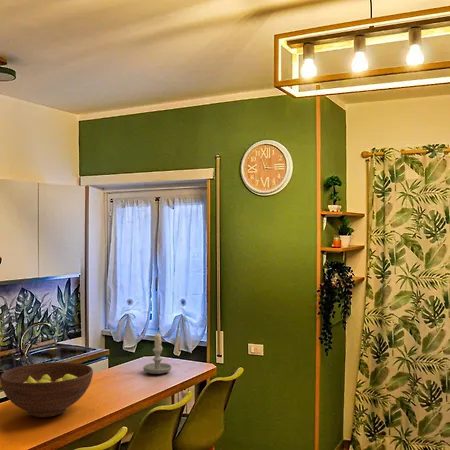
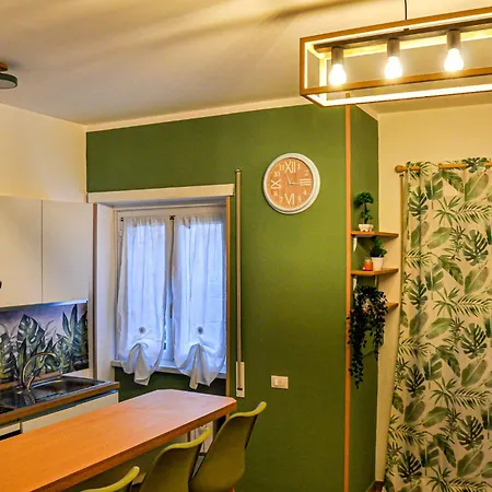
- fruit bowl (47, 392)
- candle (157, 352)
